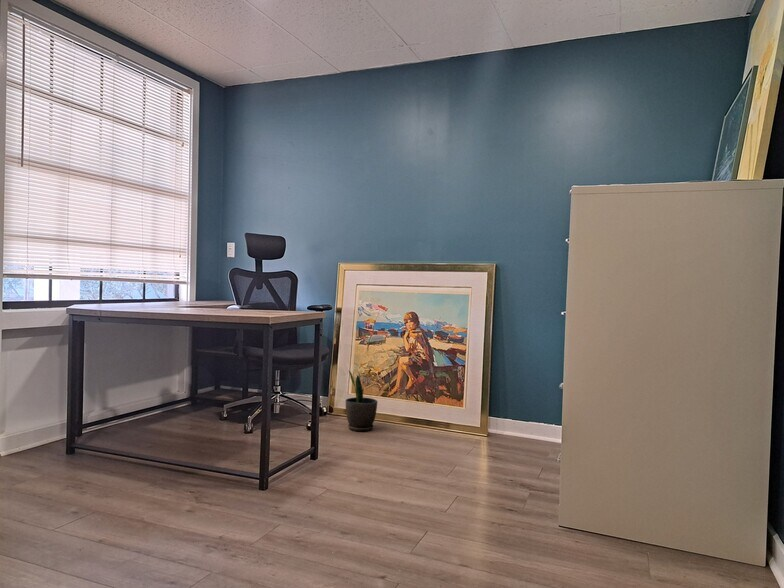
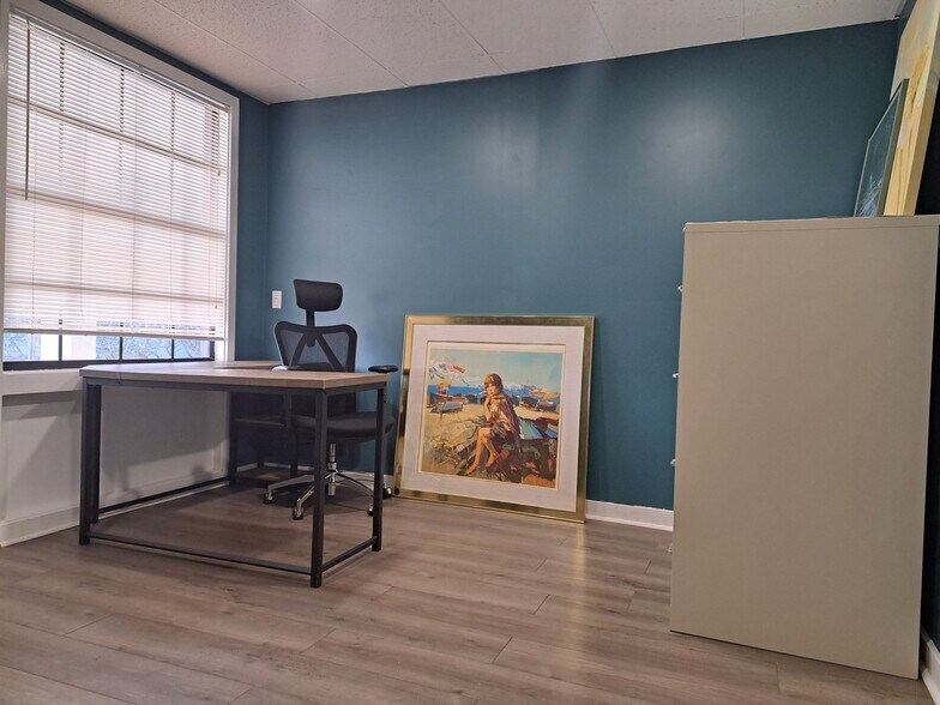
- potted plant (361, 399)
